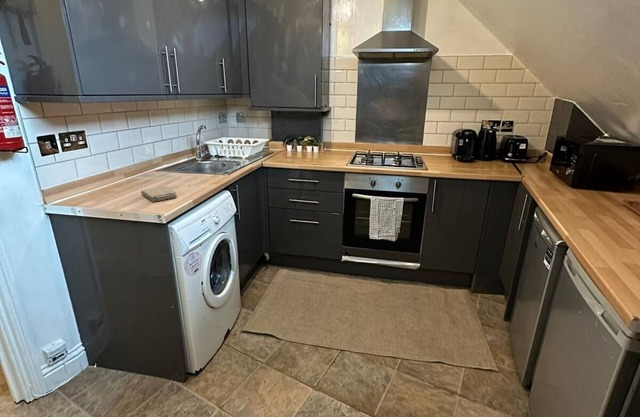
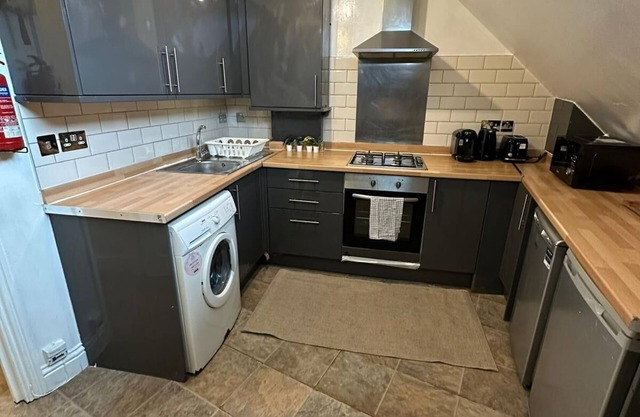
- washcloth (159, 192)
